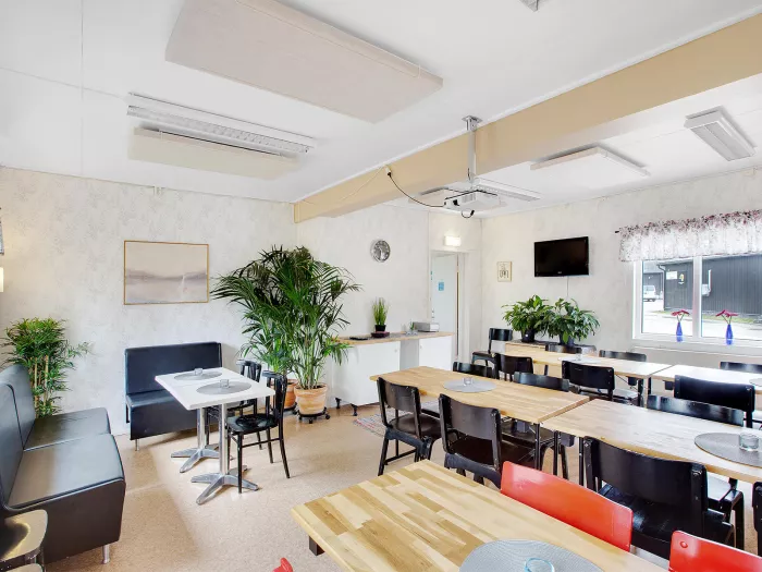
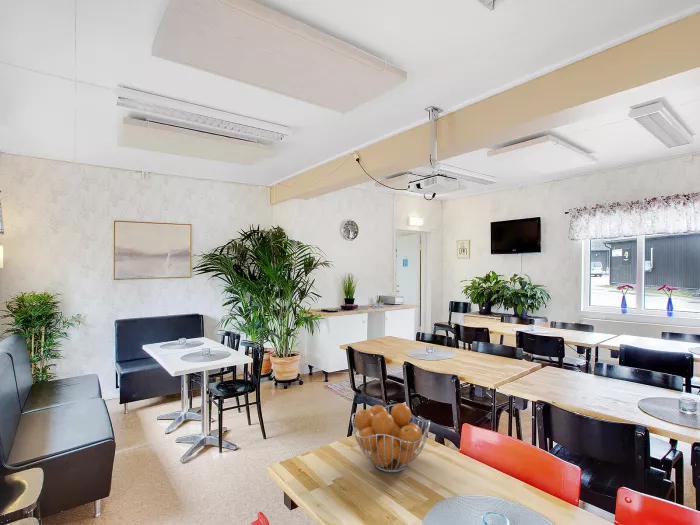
+ fruit basket (390, 435)
